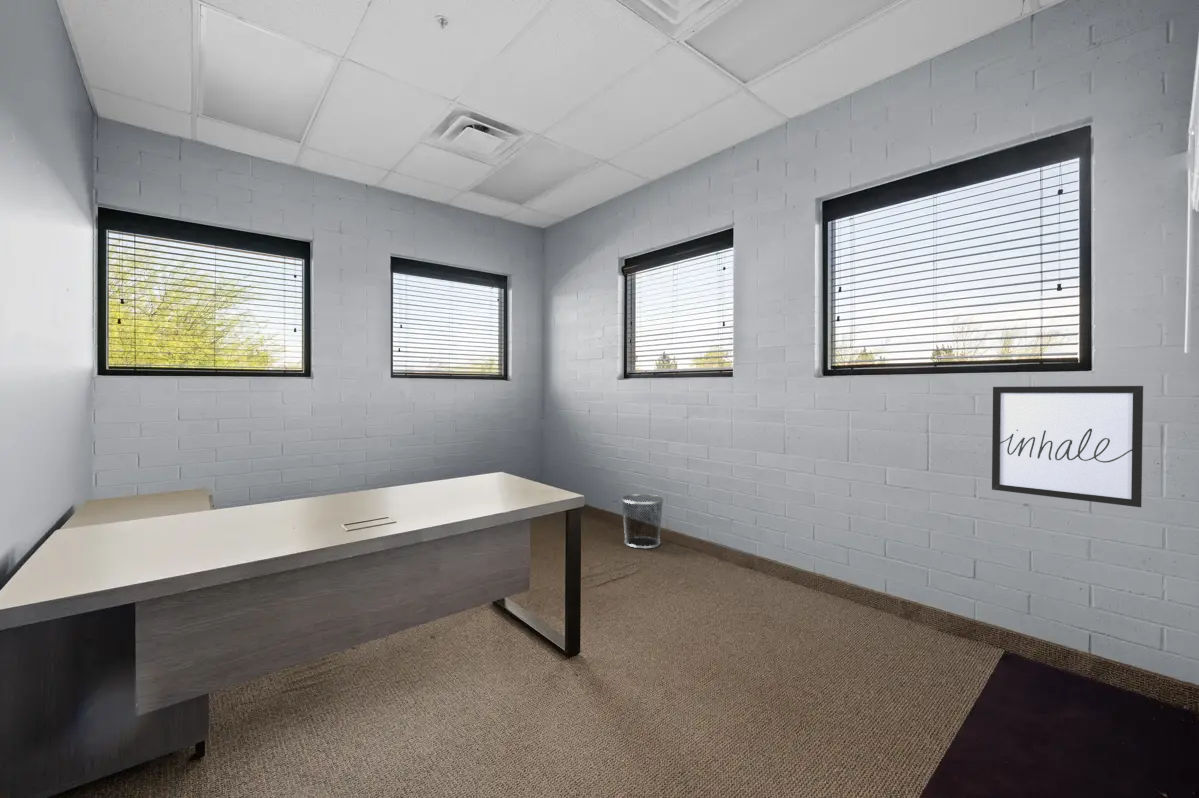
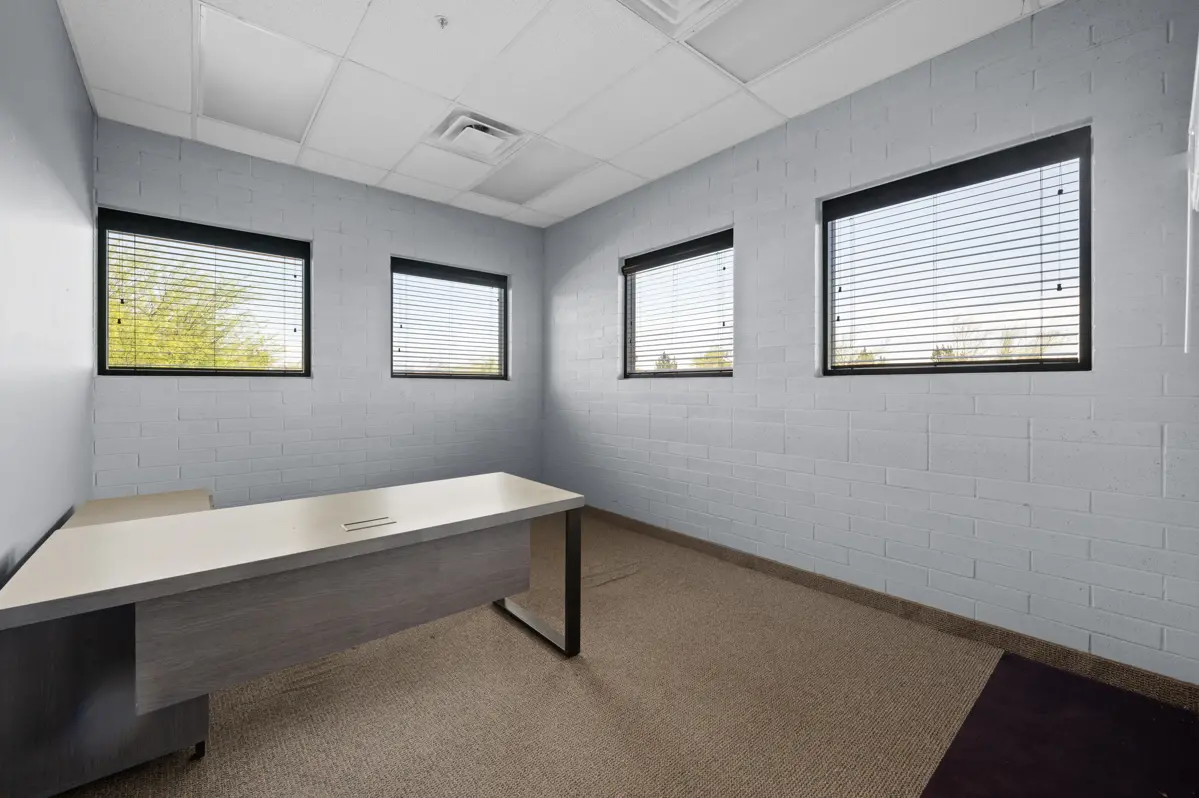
- wall art (1061, 442)
- waste bin (642, 520)
